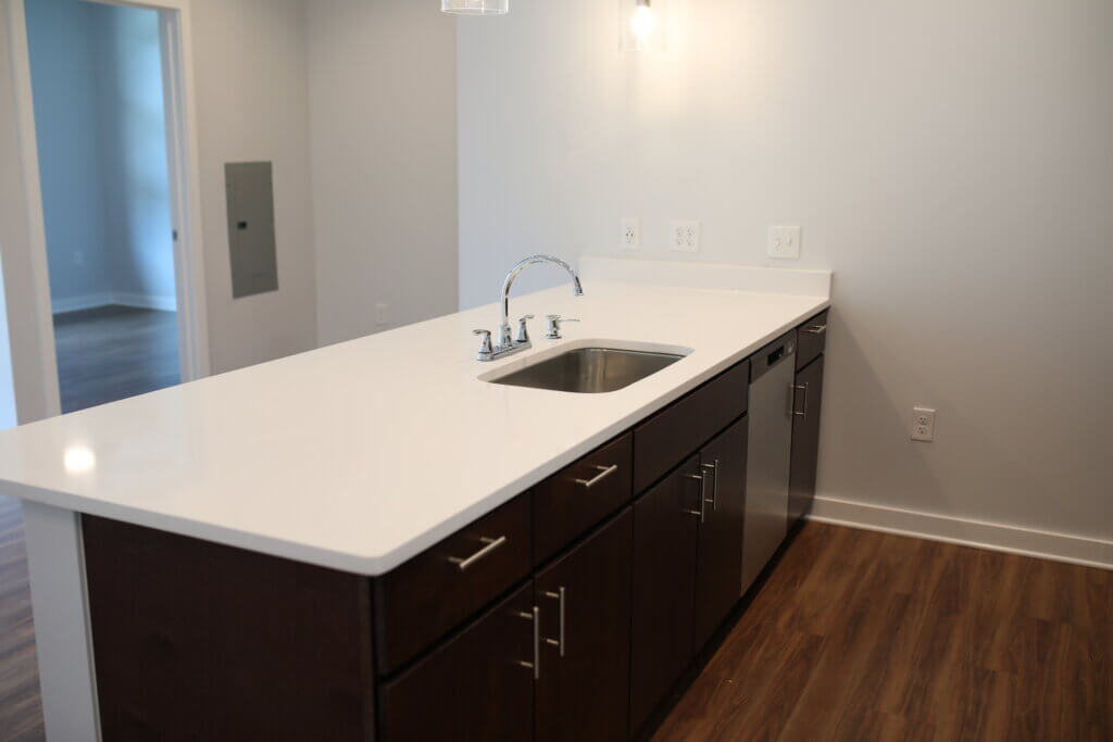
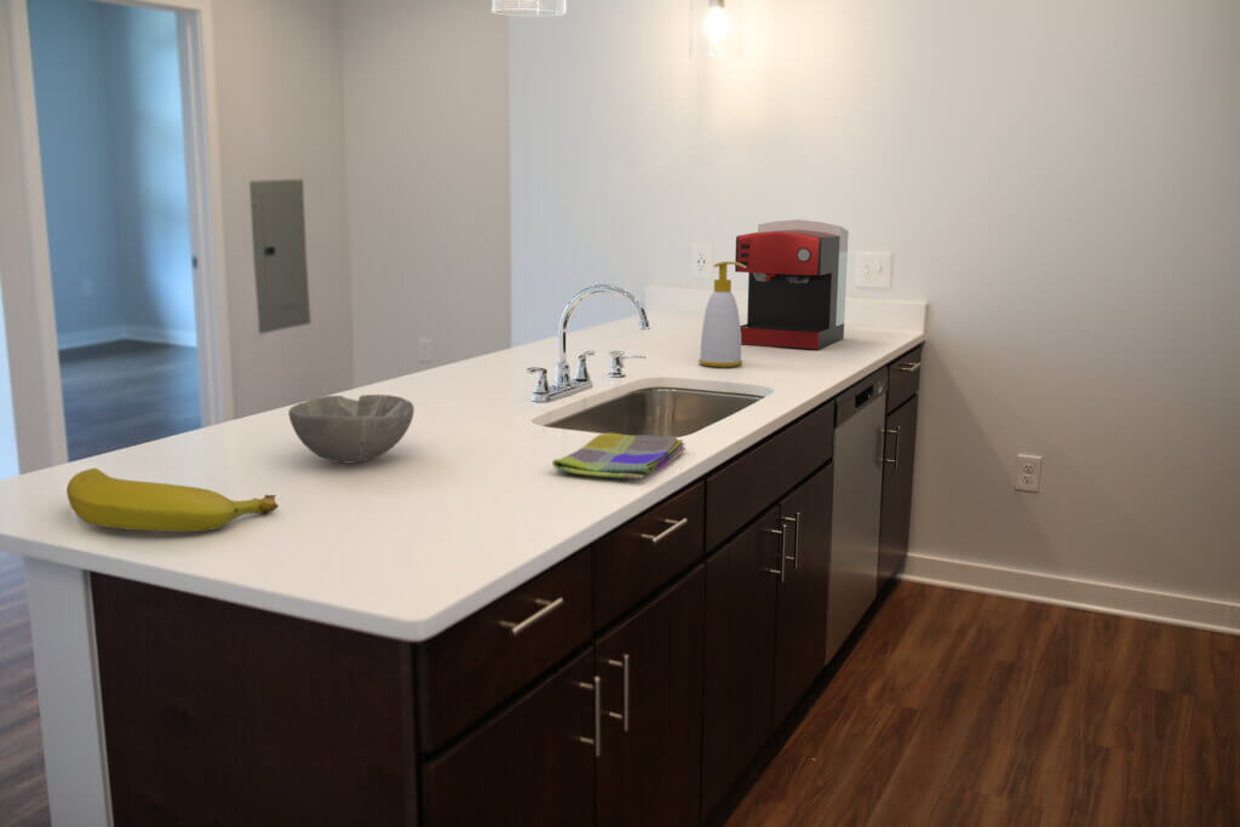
+ banana (150, 493)
+ dish towel (620, 454)
+ coffee maker (787, 281)
+ soap bottle (722, 312)
+ bowl (352, 432)
